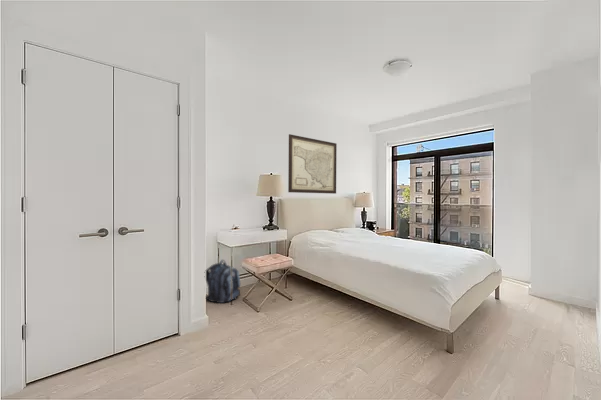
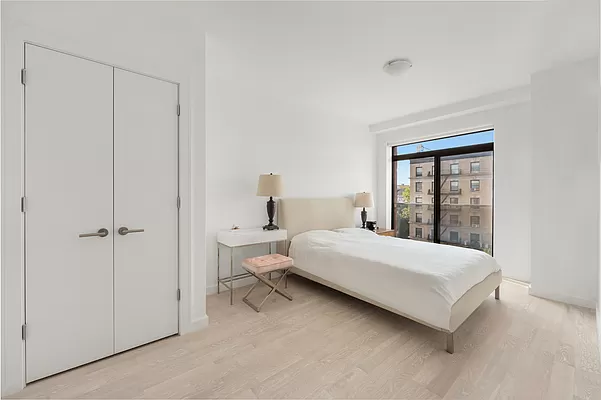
- wall art (314, 166)
- backpack (222, 278)
